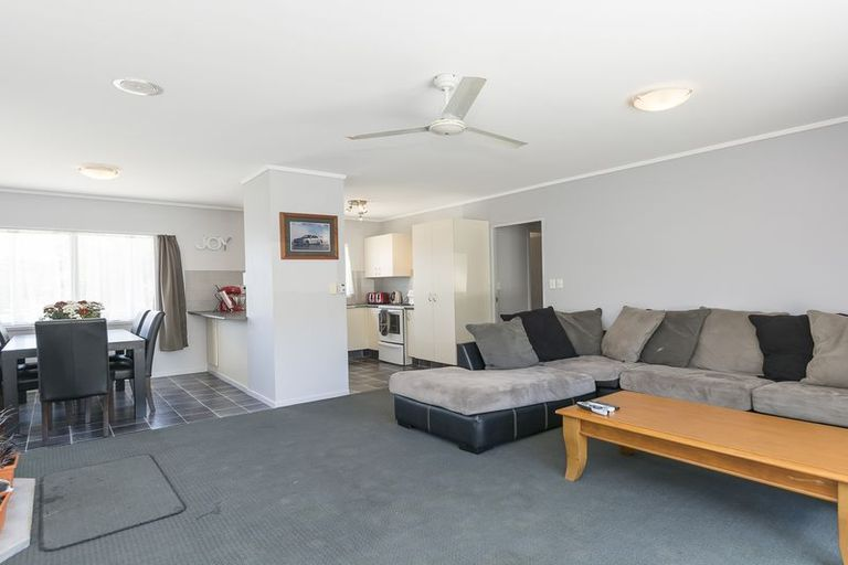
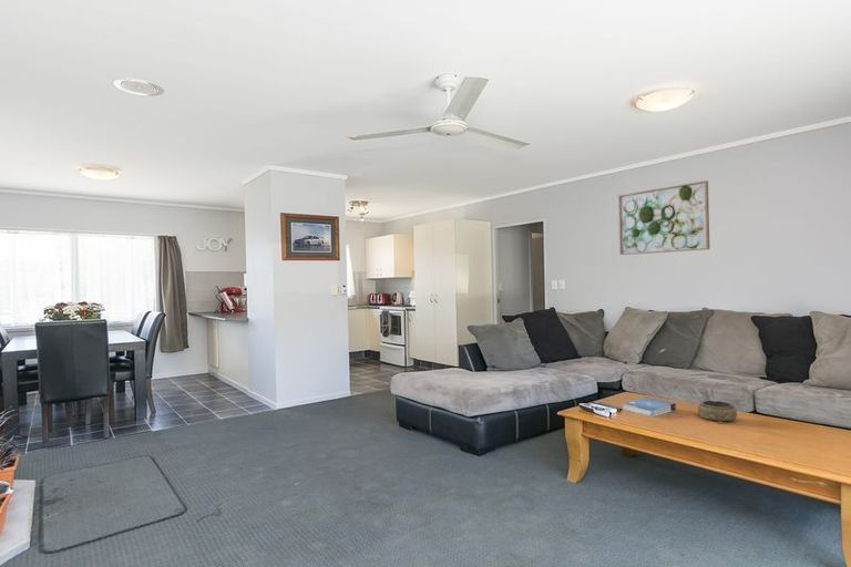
+ wall art (659, 220)
+ decorative bowl (717, 411)
+ book (648, 406)
